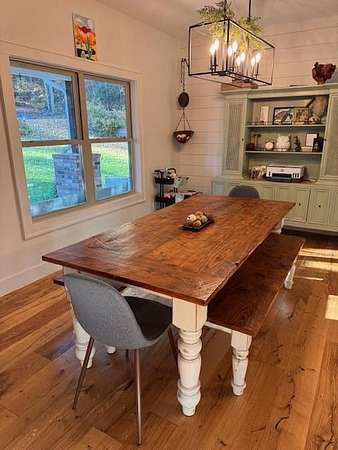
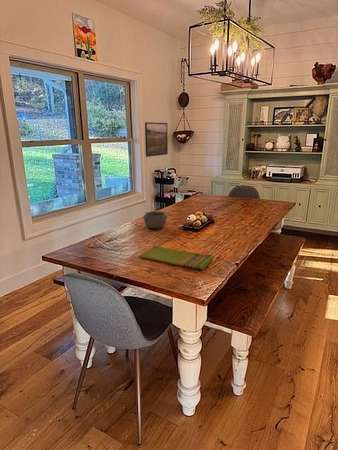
+ bowl (155, 220)
+ dish towel (176, 256)
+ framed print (156, 139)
